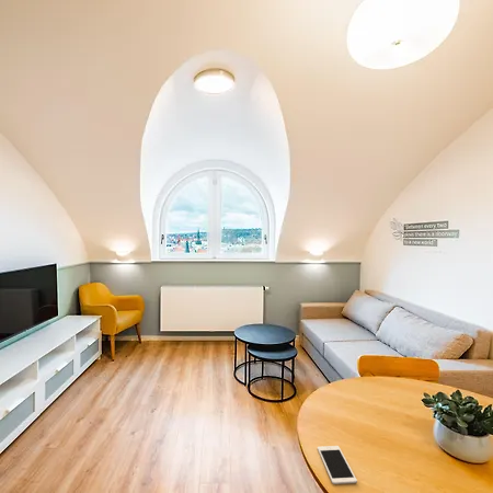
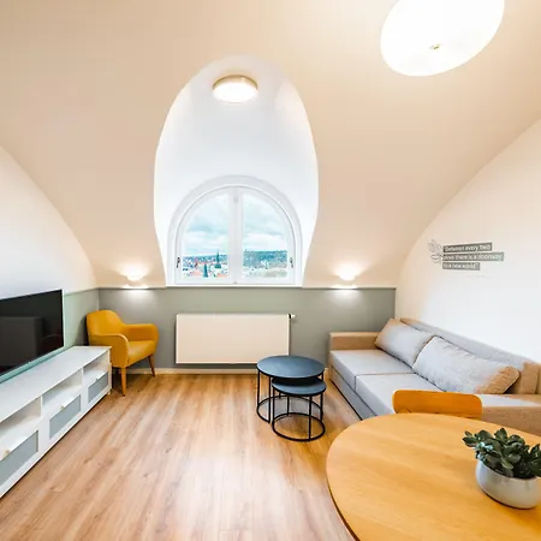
- cell phone (335, 462)
